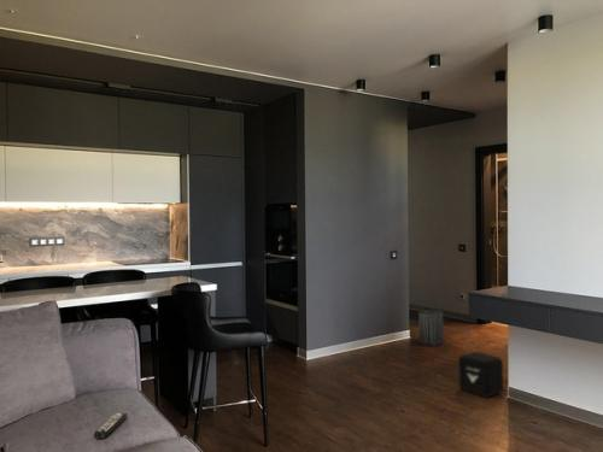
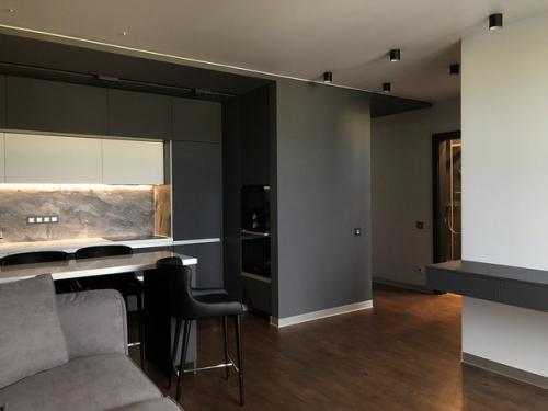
- air purifier (479, 374)
- remote control (111, 424)
- trash can (431, 327)
